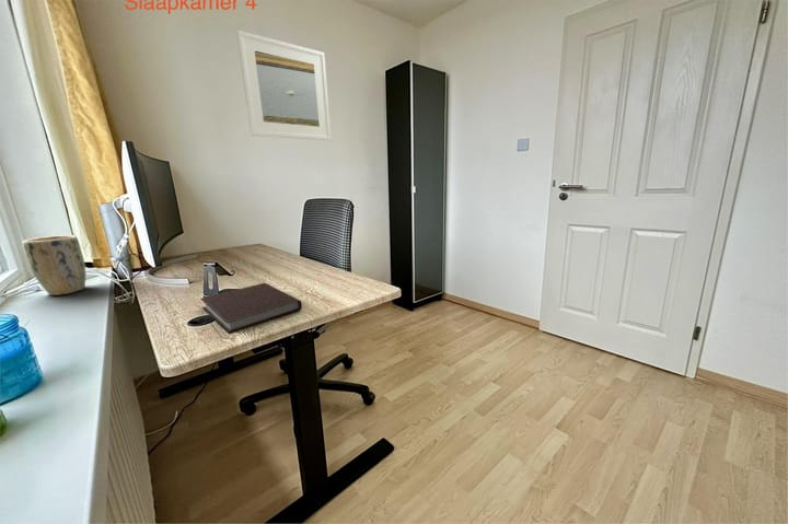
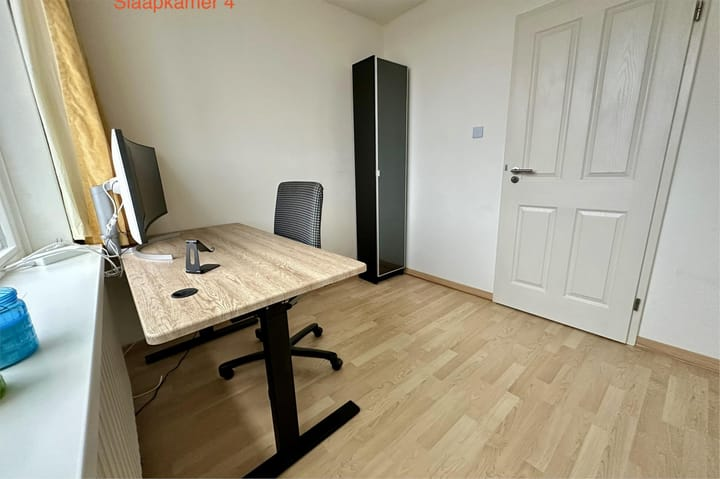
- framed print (289, 92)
- plant pot (58, 265)
- notebook (250, 303)
